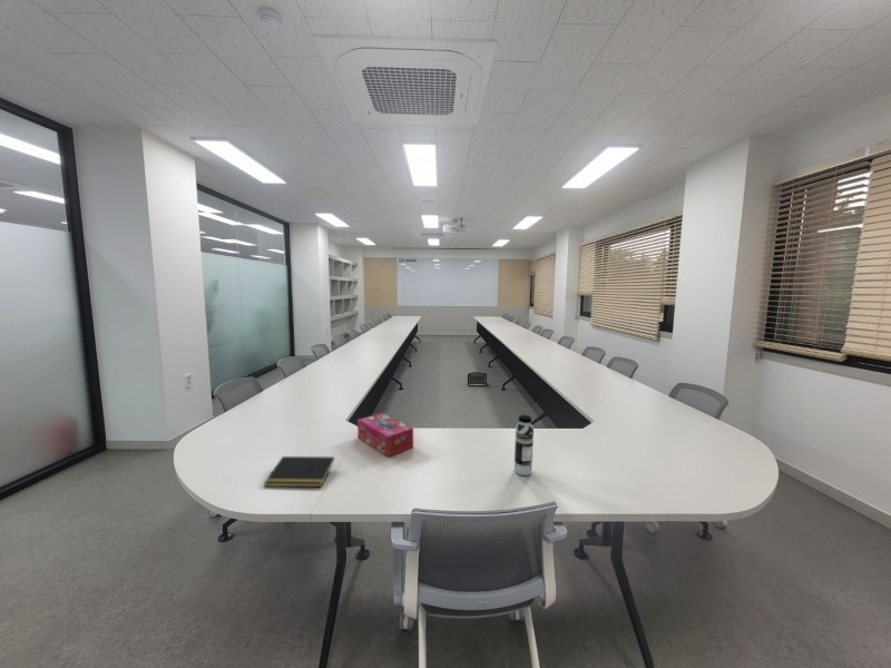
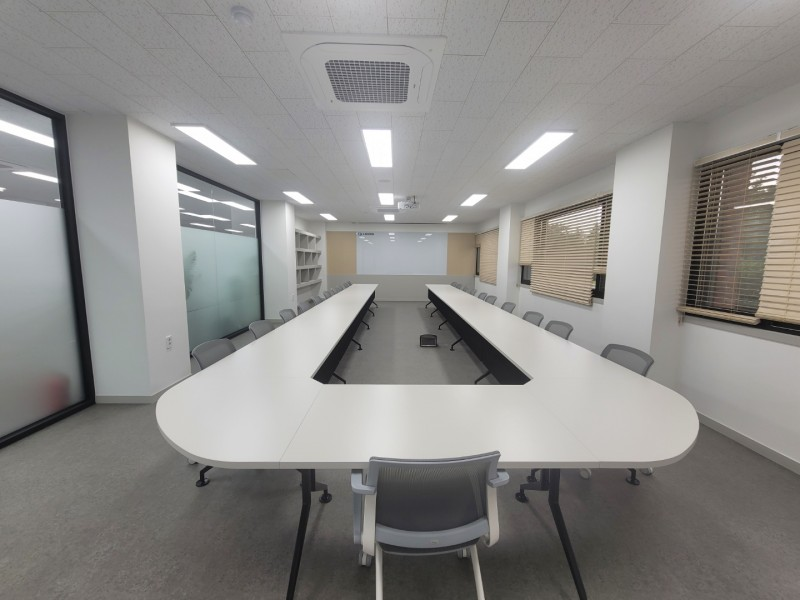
- tissue box (384, 432)
- notepad (301, 470)
- water bottle (523, 444)
